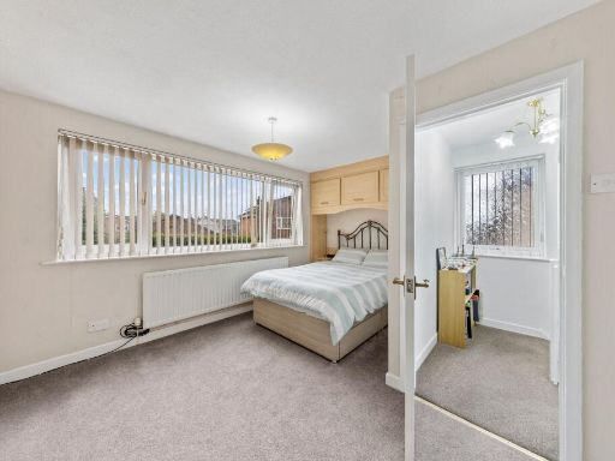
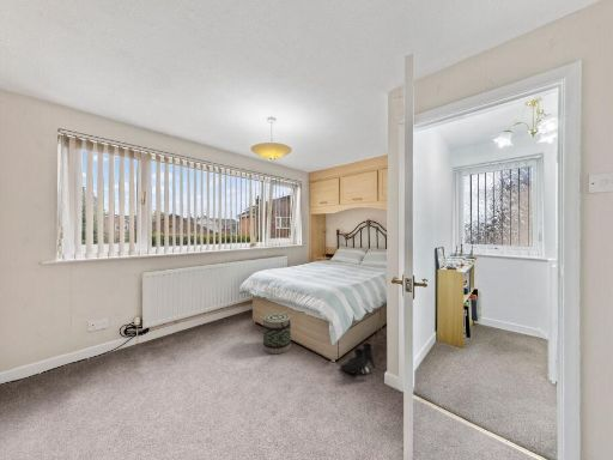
+ boots (357, 356)
+ basket (277, 331)
